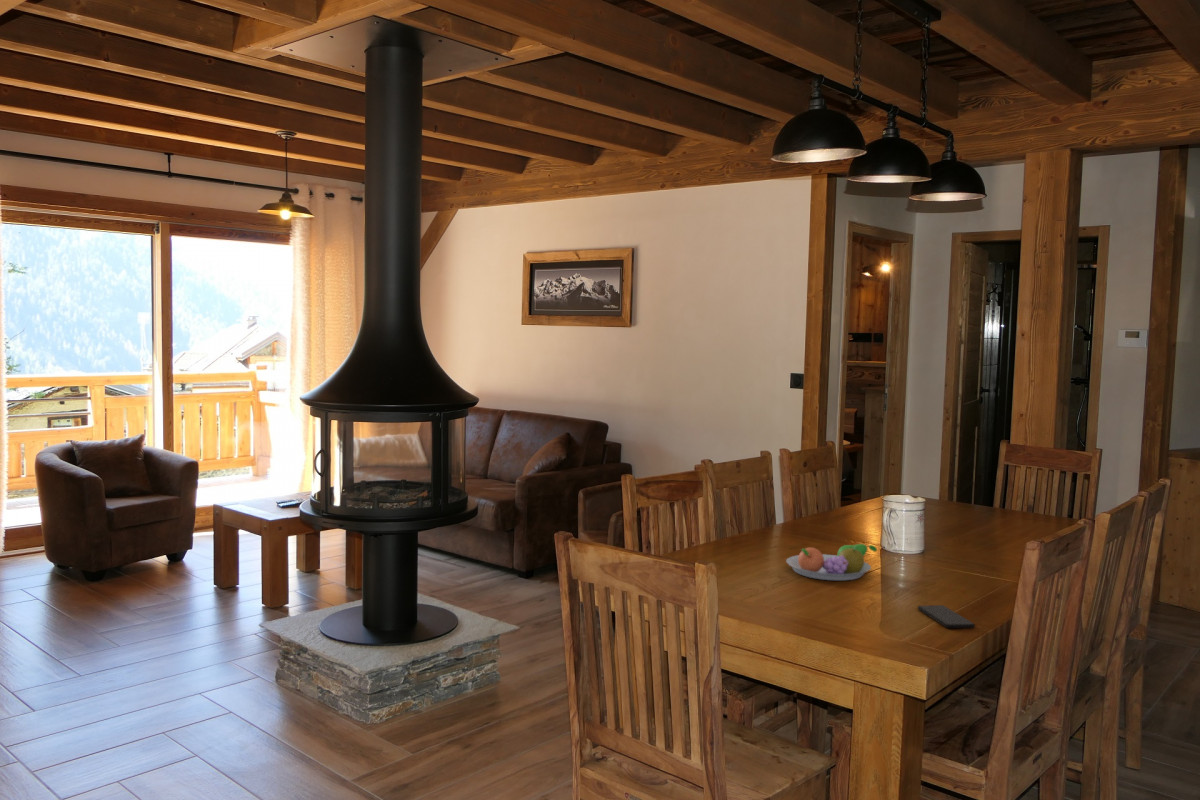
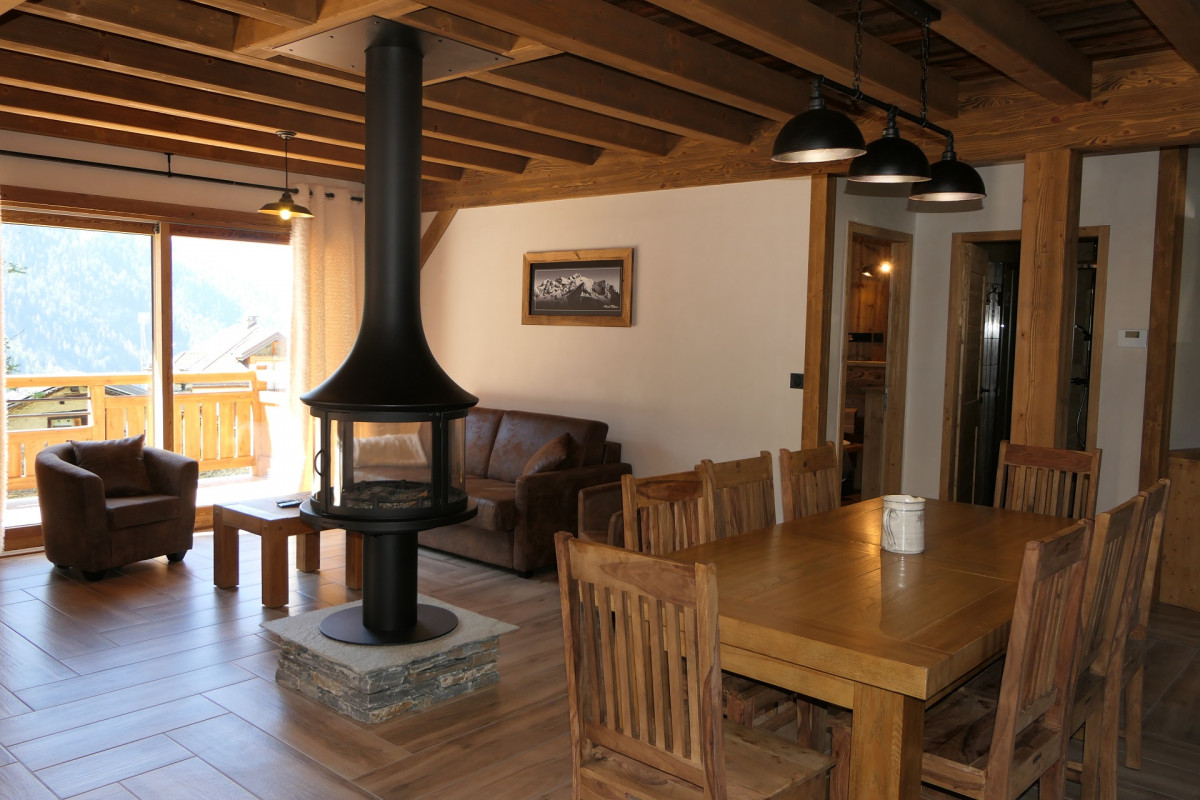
- smartphone (945, 616)
- fruit bowl (832, 556)
